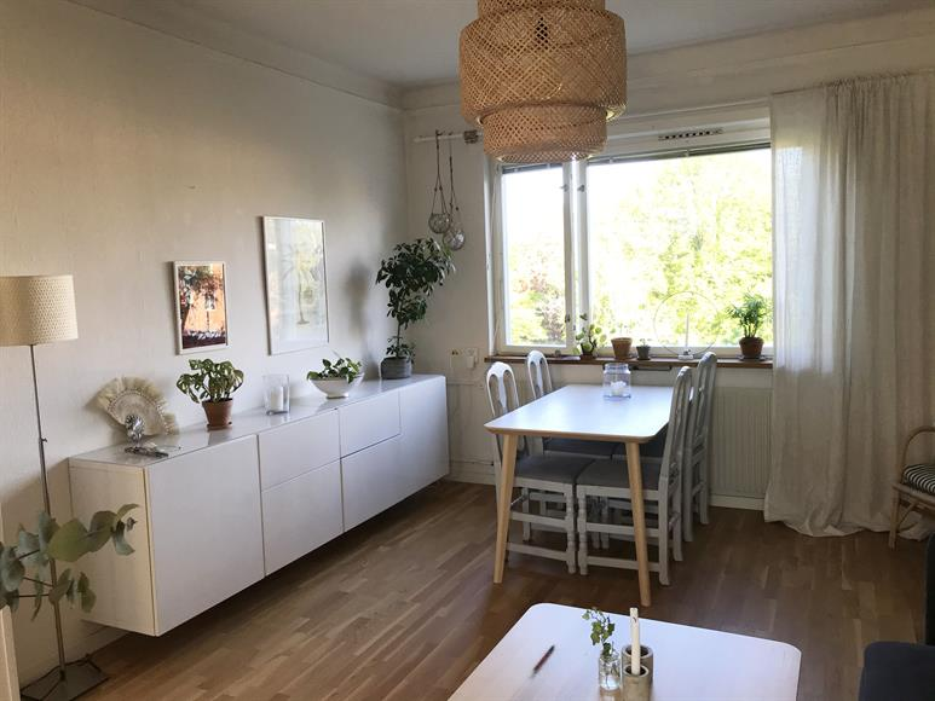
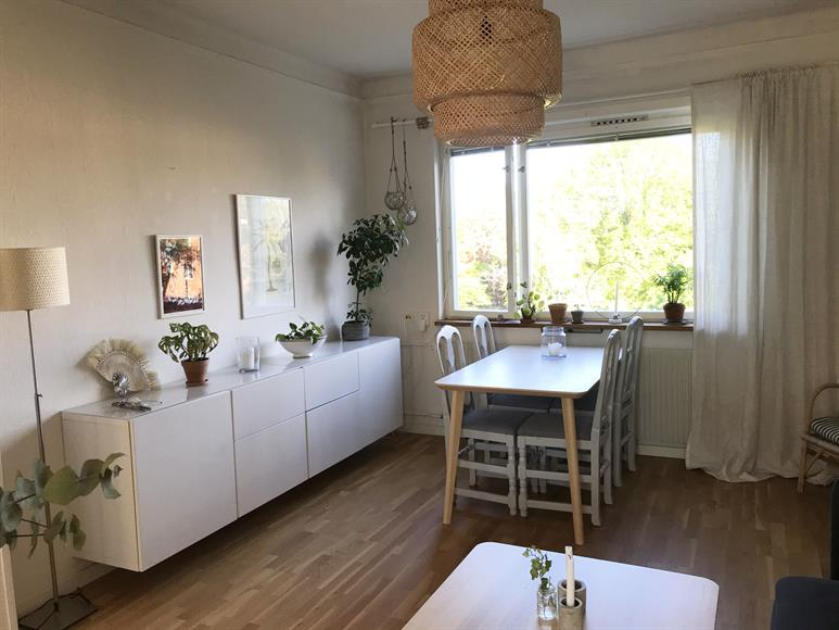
- pen (544, 656)
